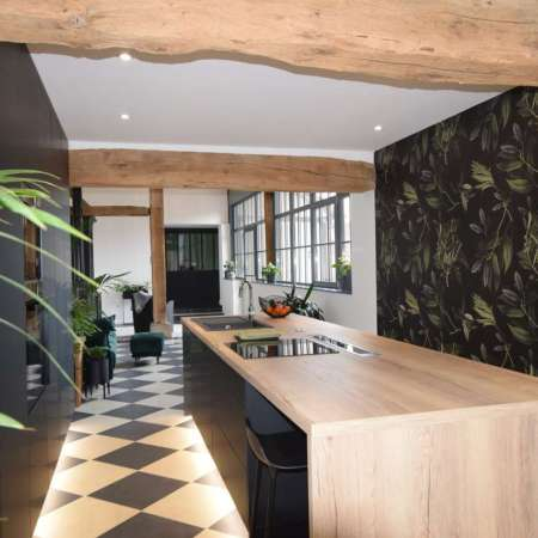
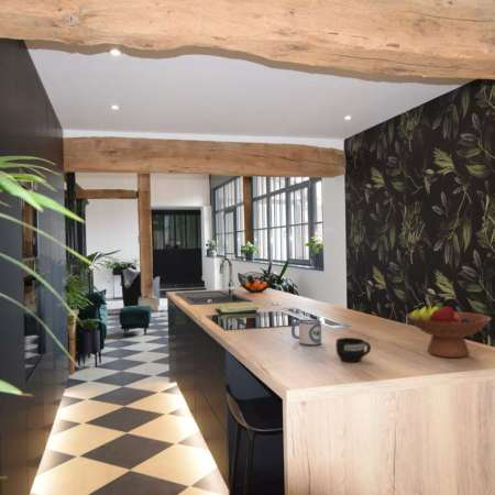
+ mug (306, 331)
+ mug (354, 349)
+ fruit bowl (448, 328)
